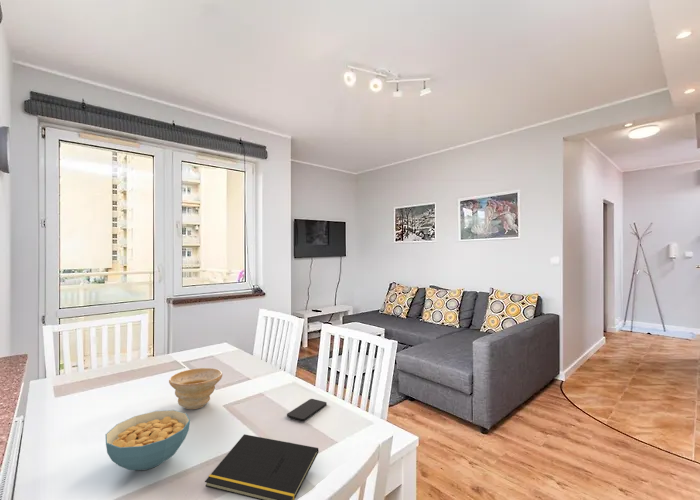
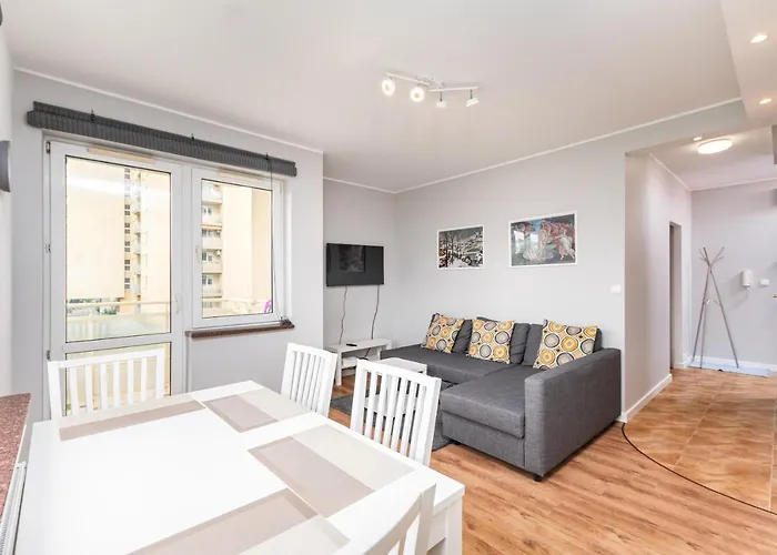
- smartphone (307, 409)
- bowl (196, 389)
- cereal bowl (149, 445)
- notepad (264, 466)
